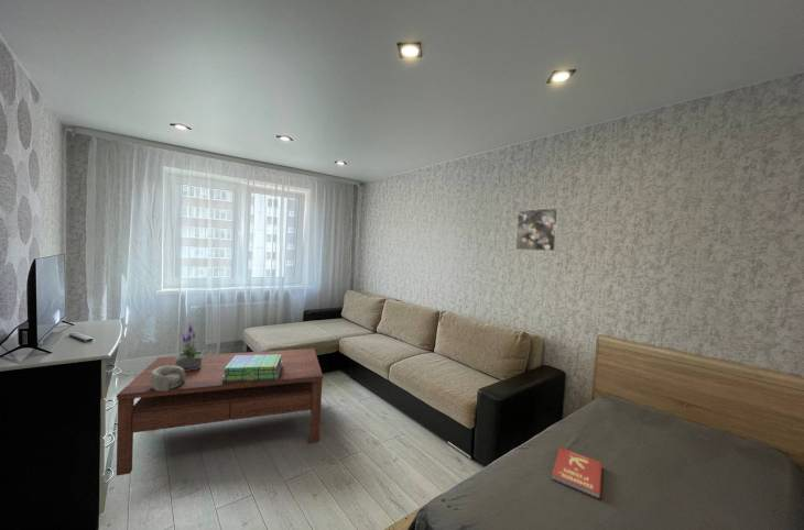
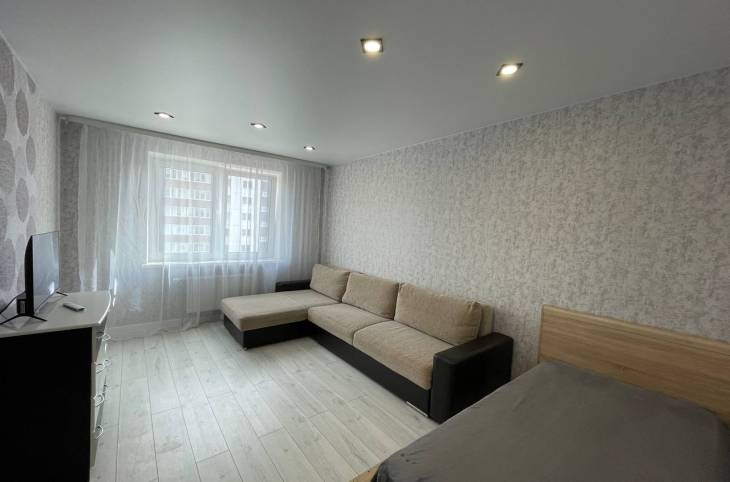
- decorative bowl (167, 376)
- book (577, 470)
- stack of books (254, 366)
- coffee table (236, 398)
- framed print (535, 230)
- potted plant (189, 343)
